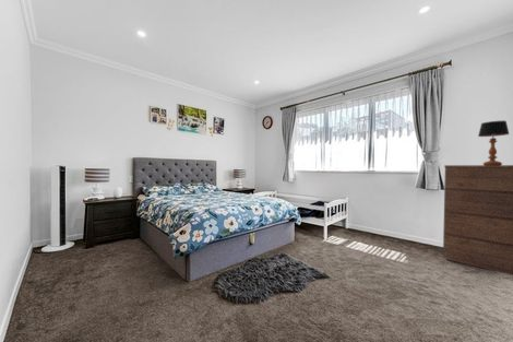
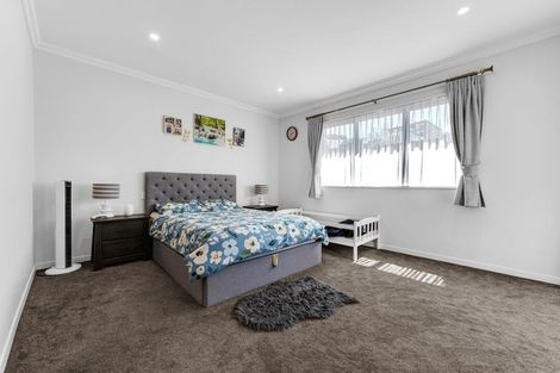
- table lamp (492, 143)
- dresser (478, 213)
